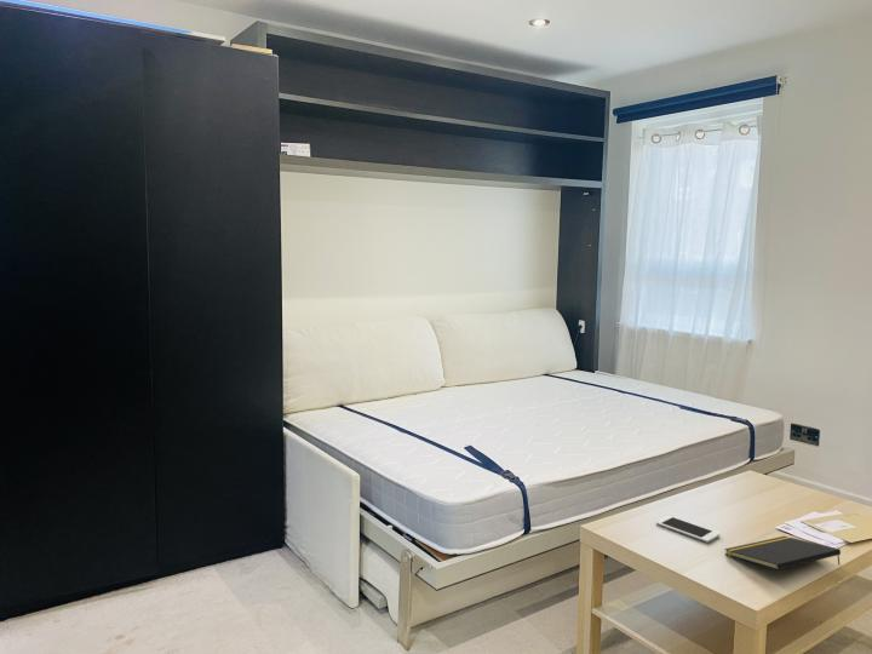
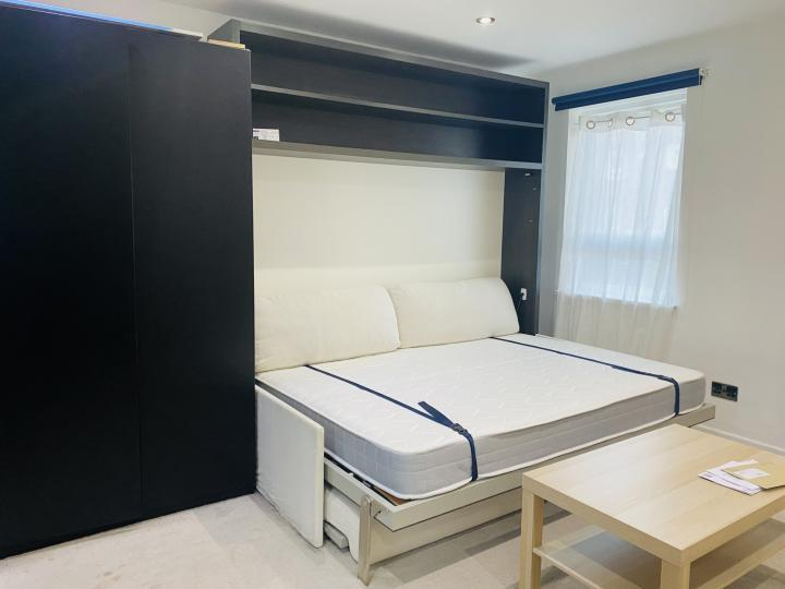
- cell phone (687, 528)
- notepad (781, 551)
